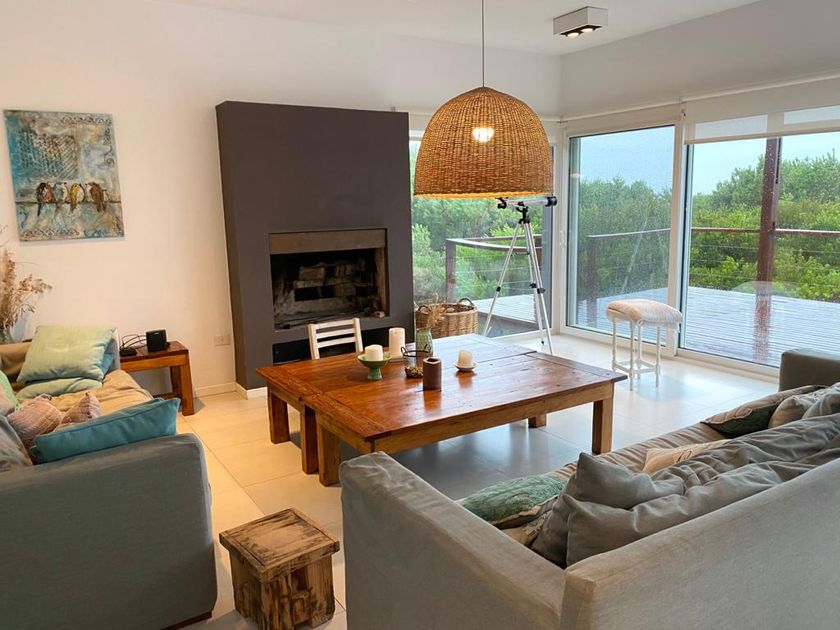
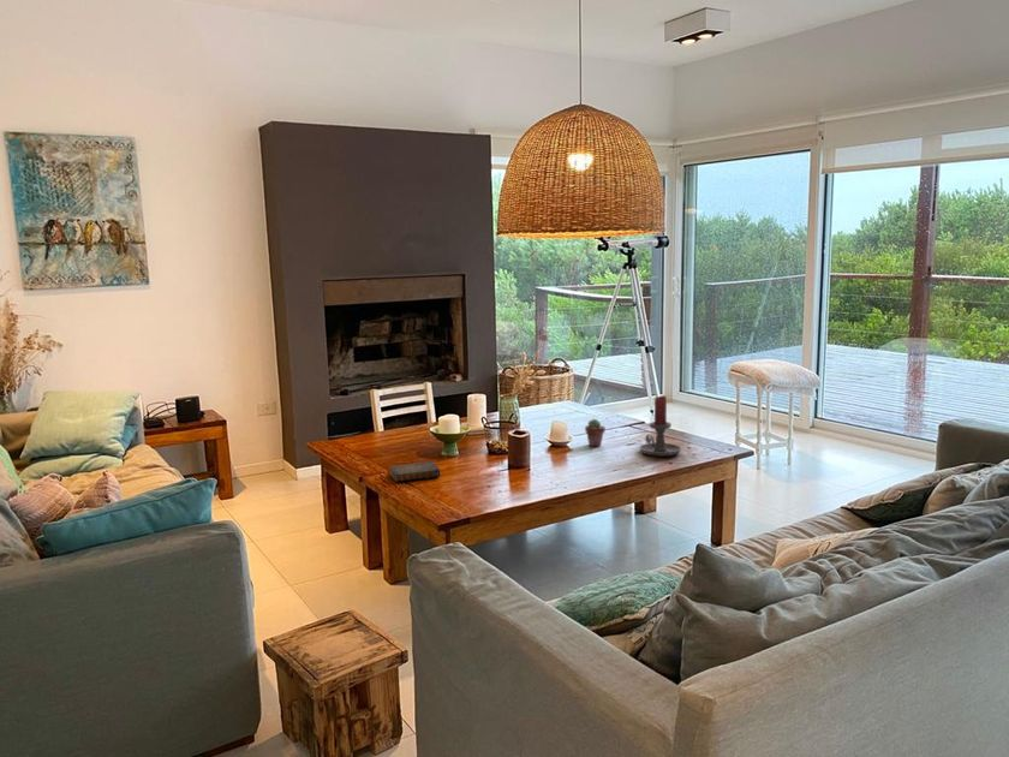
+ book (414, 471)
+ candle holder (657, 423)
+ potted succulent (595, 431)
